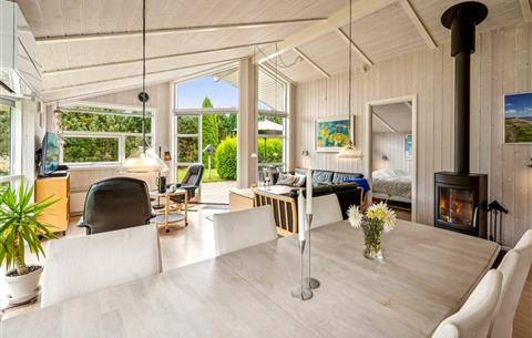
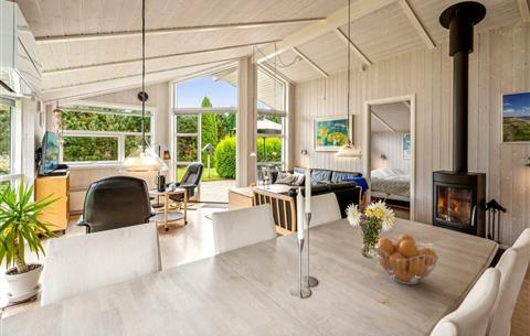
+ fruit basket (404, 258)
